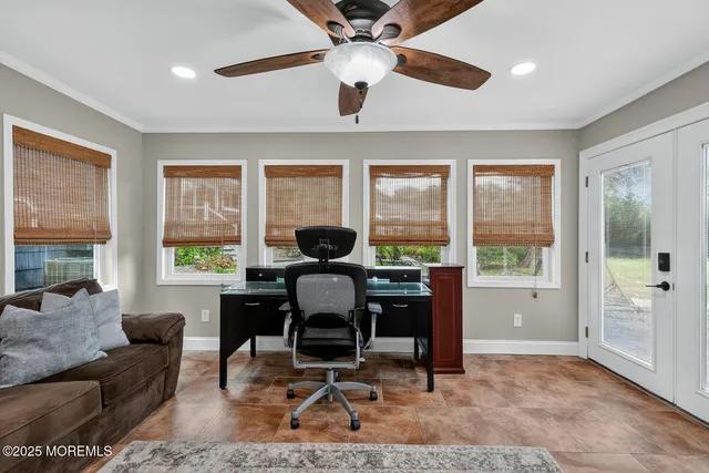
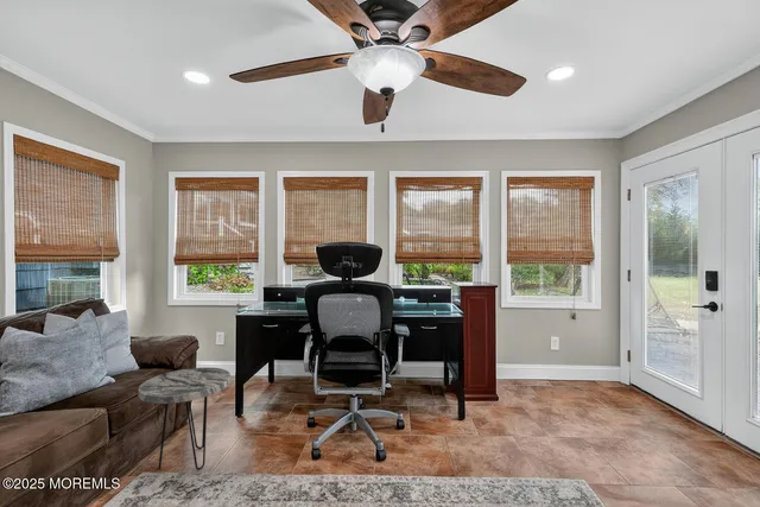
+ side table (188, 419)
